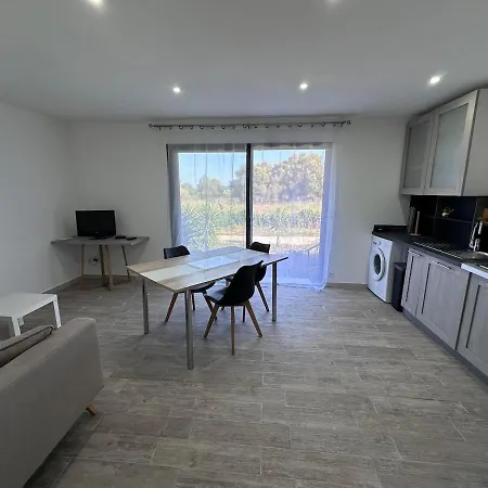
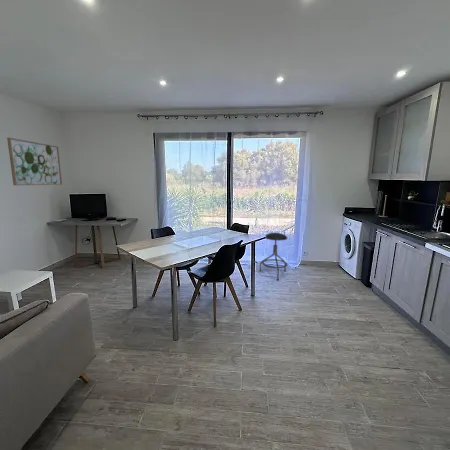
+ wall art (38, 164)
+ stool (276, 253)
